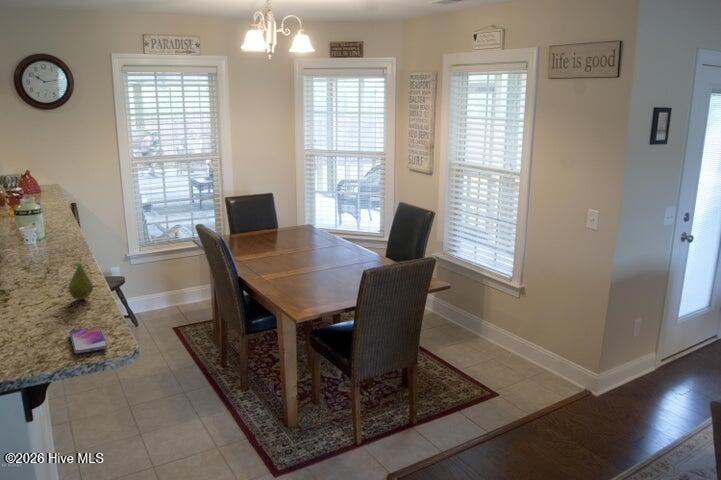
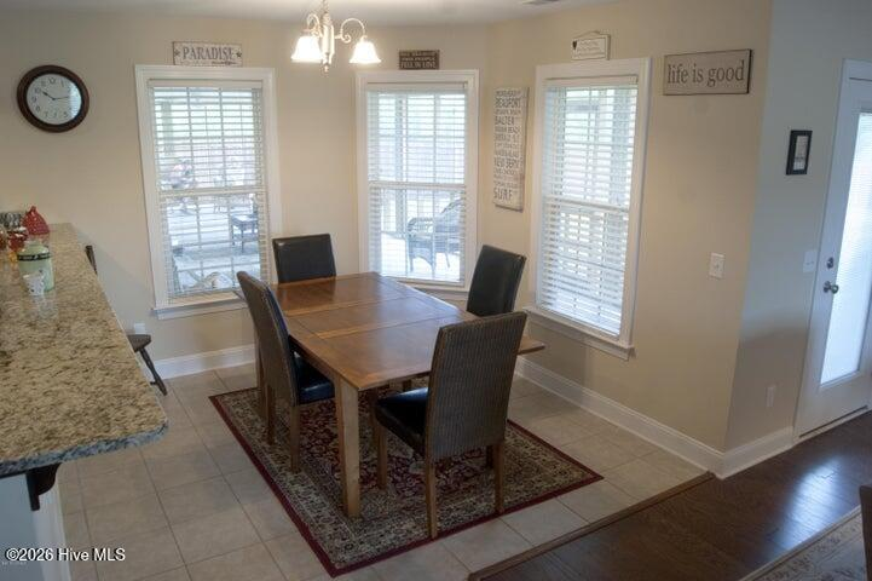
- smartphone (88, 339)
- fruit (79, 279)
